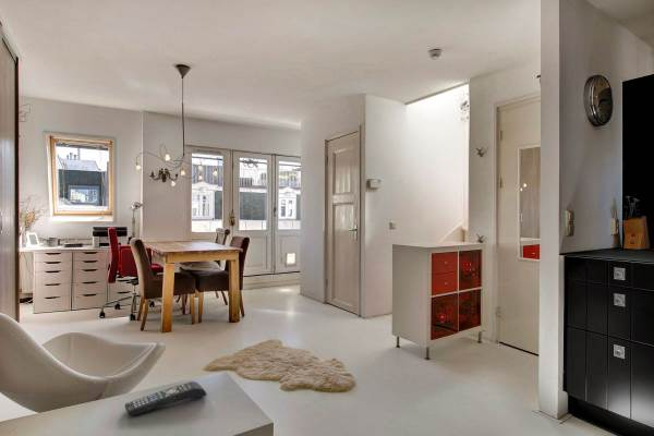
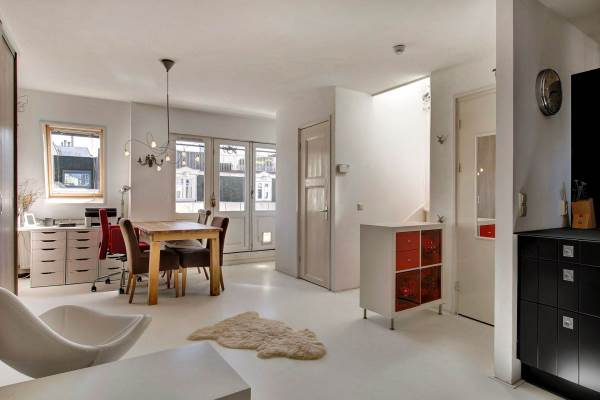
- remote control (167, 397)
